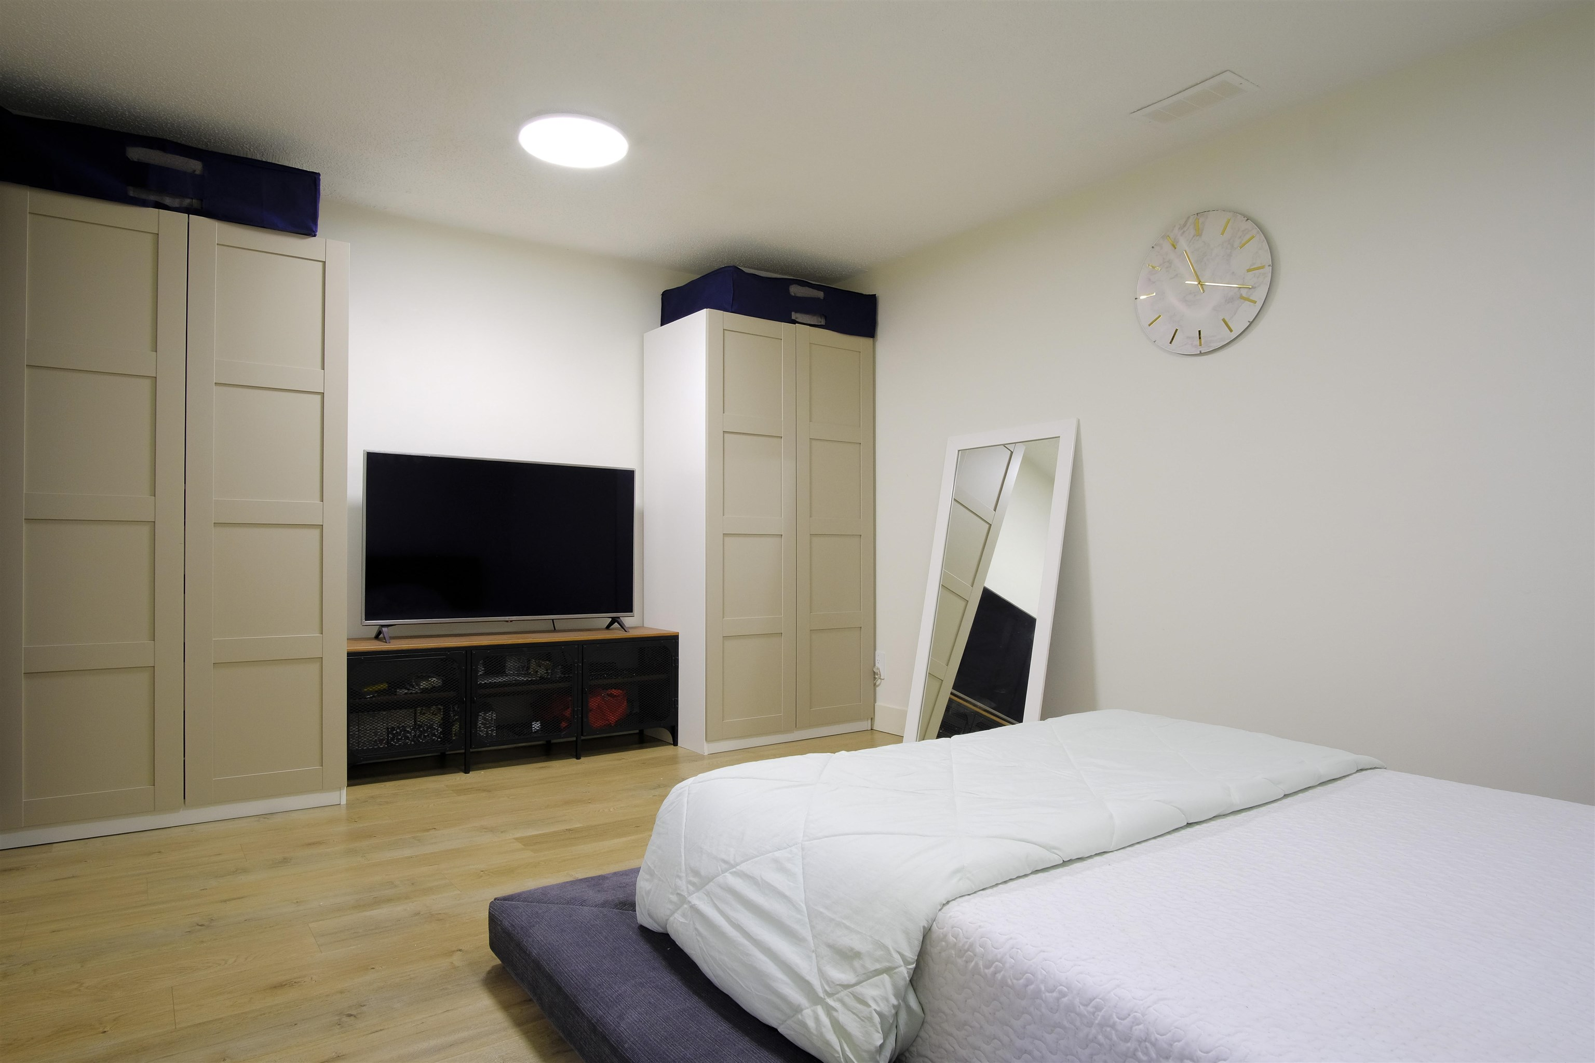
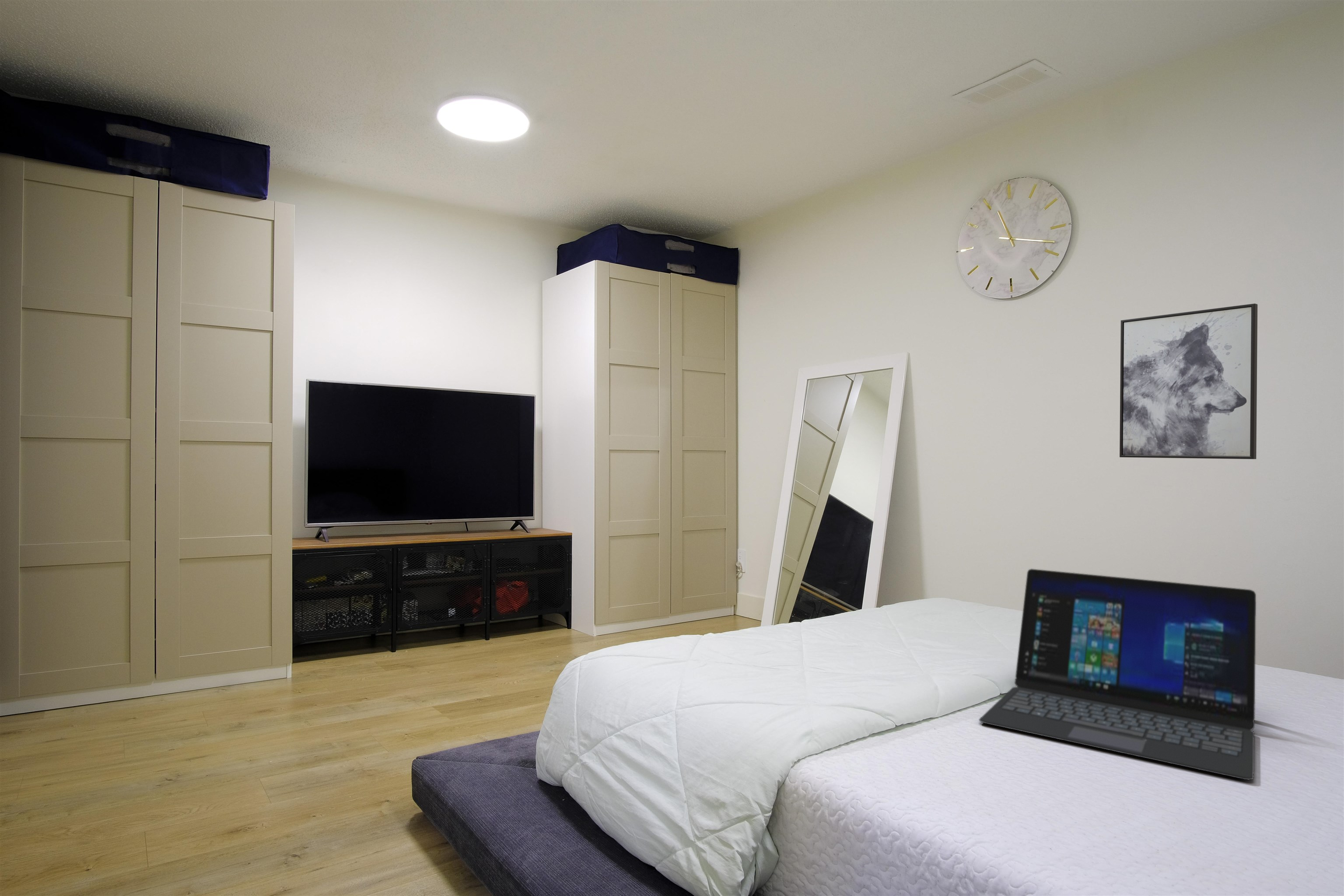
+ wall art (1184, 385)
+ laptop (1120, 654)
